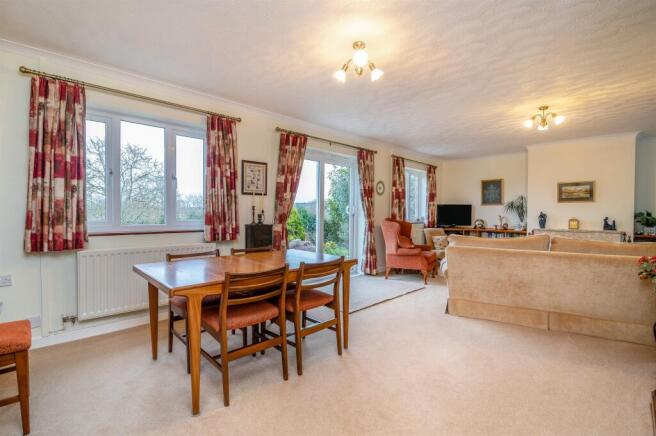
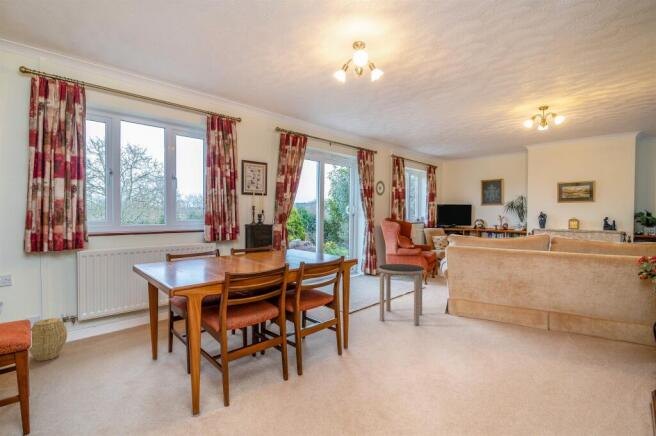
+ woven basket (47, 338)
+ side table (390, 292)
